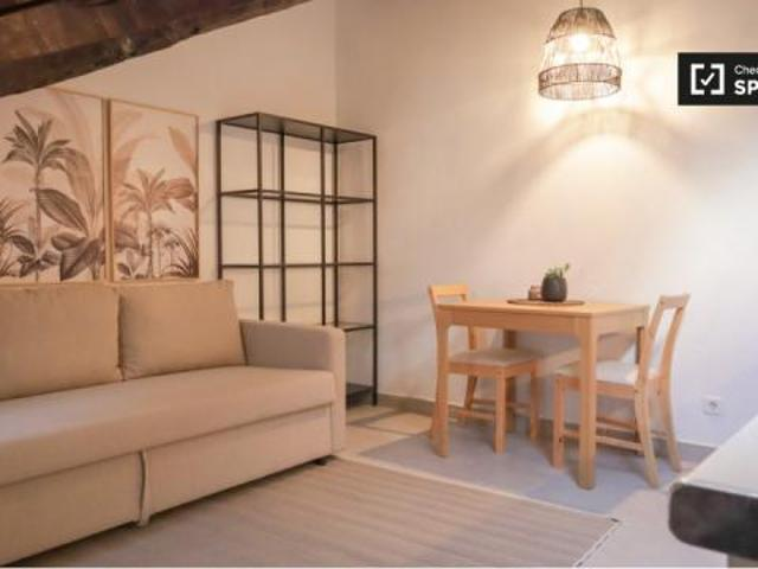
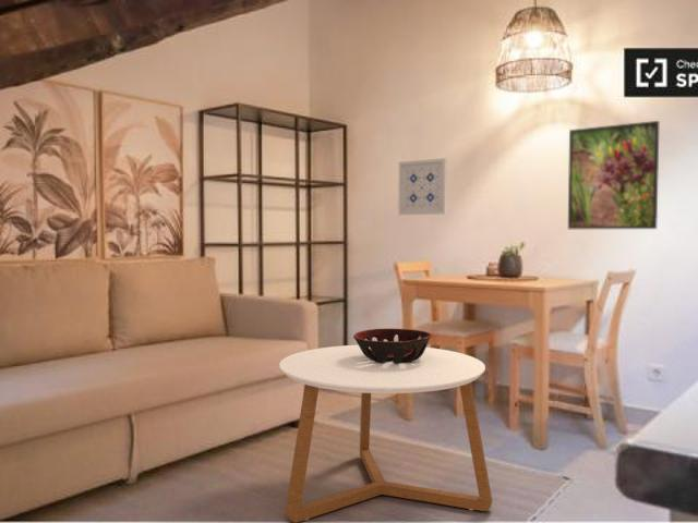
+ decorative bowl (392, 345)
+ coffee table (369, 426)
+ wall art (422, 187)
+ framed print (611, 177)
